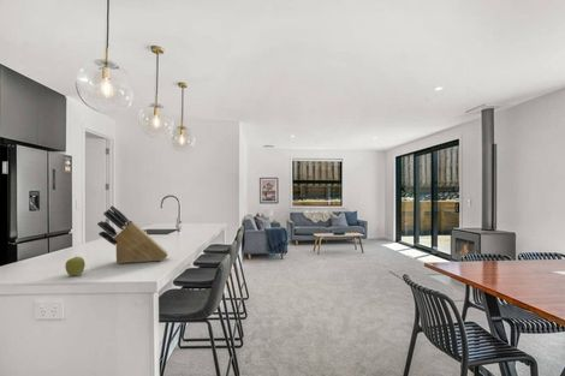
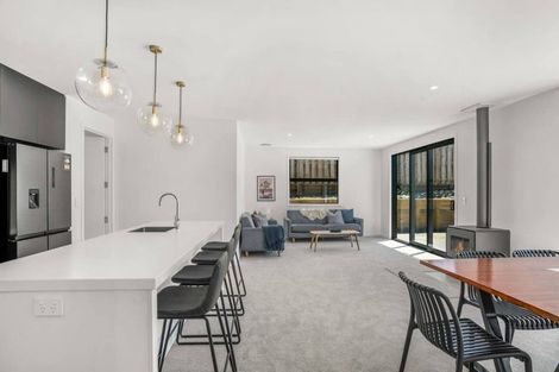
- apple (75, 264)
- knife block (133, 233)
